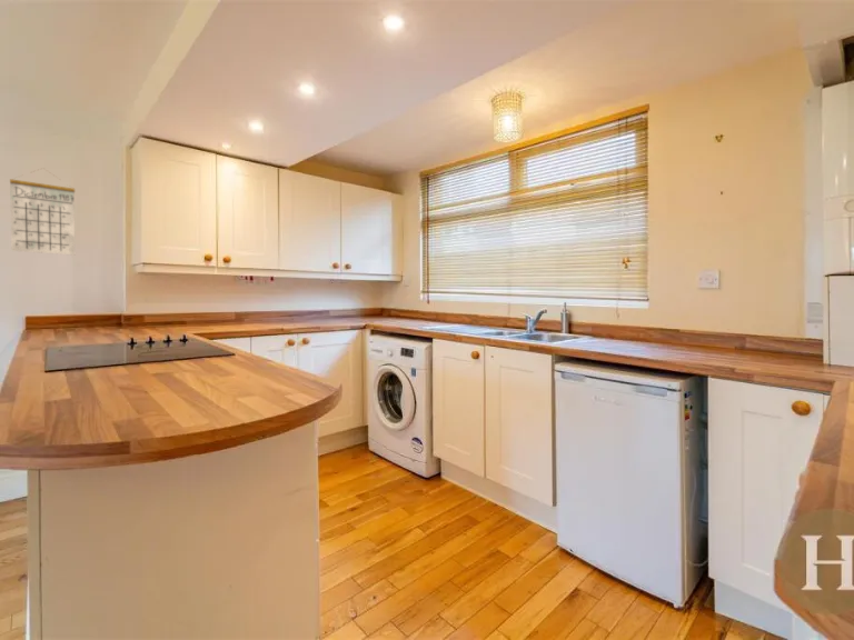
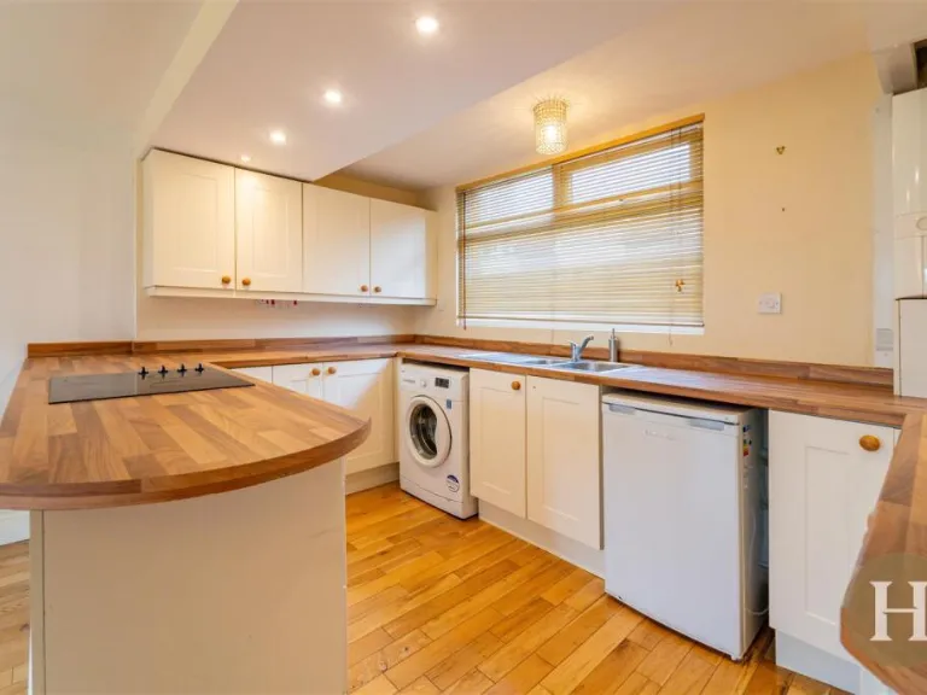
- calendar (43, 210)
